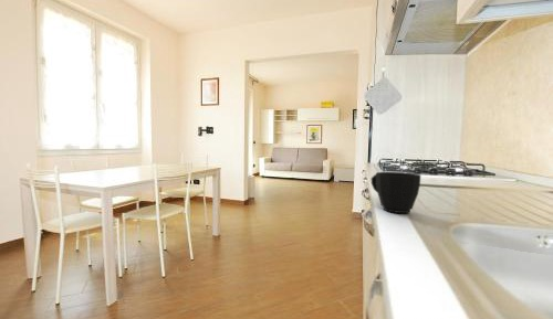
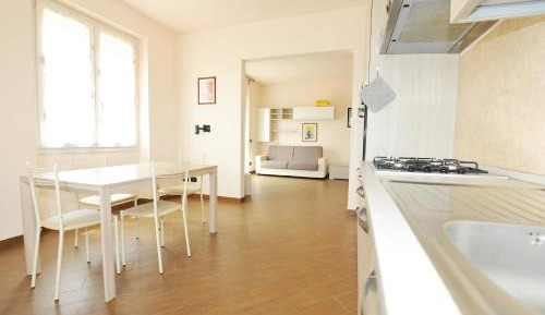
- cup (396, 191)
